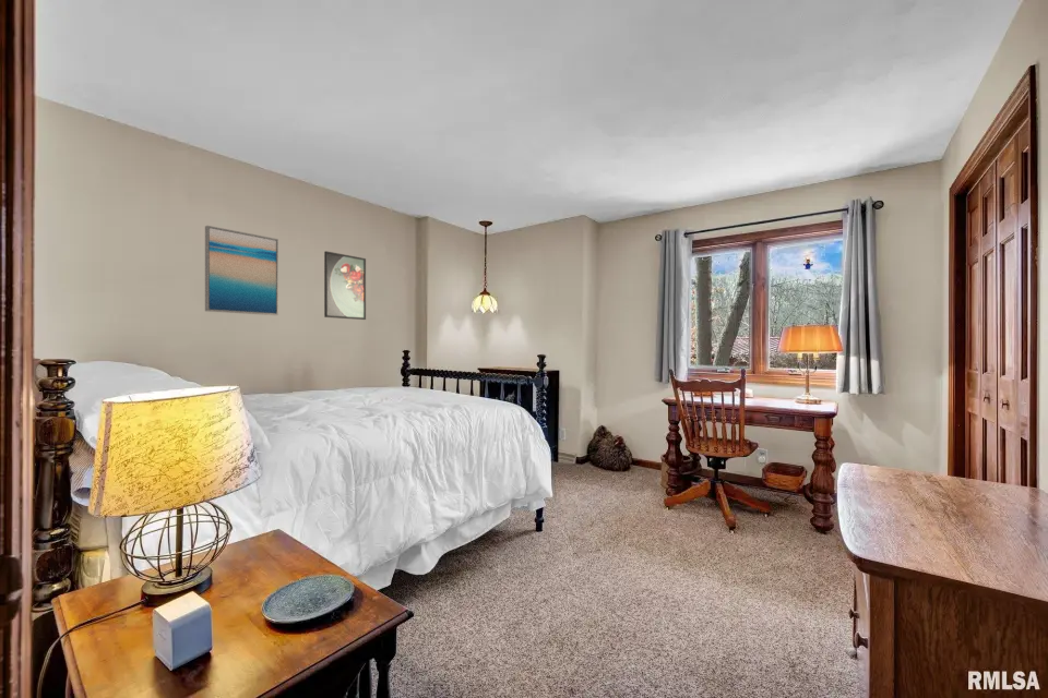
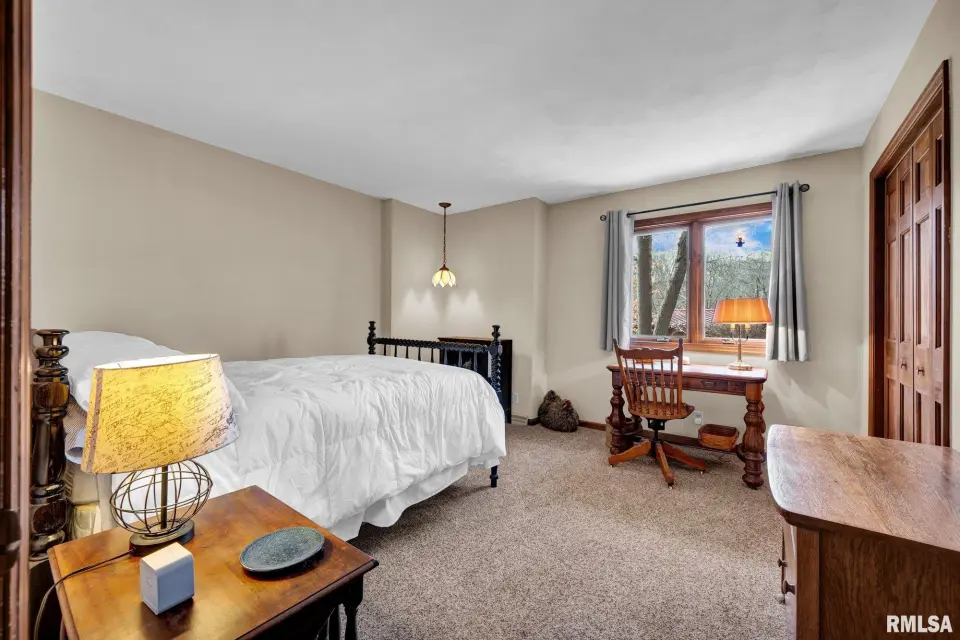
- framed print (345, 286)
- wall art (243, 273)
